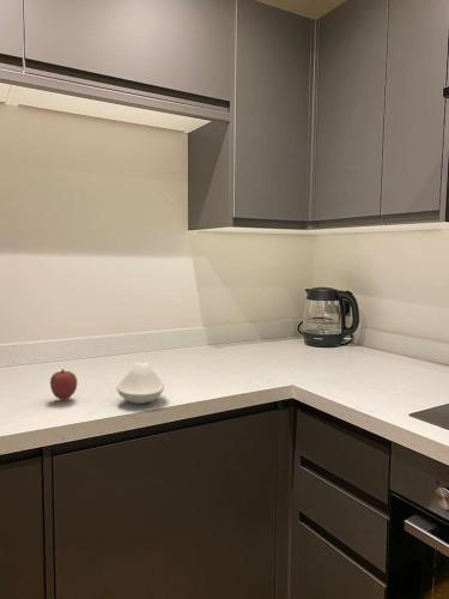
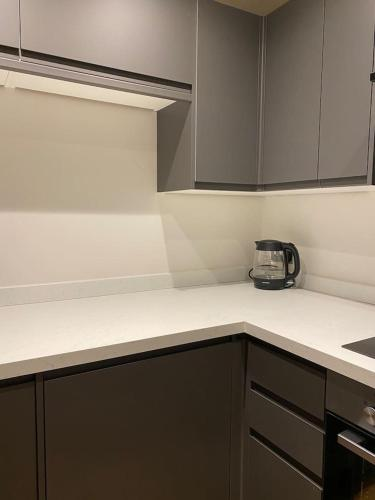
- fruit (63, 383)
- spoon rest (140, 380)
